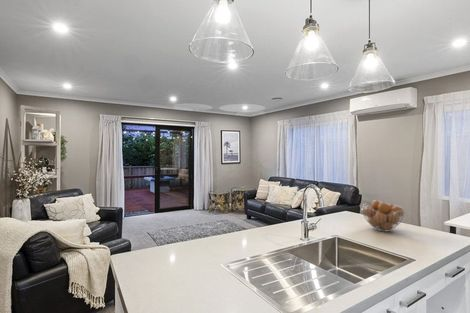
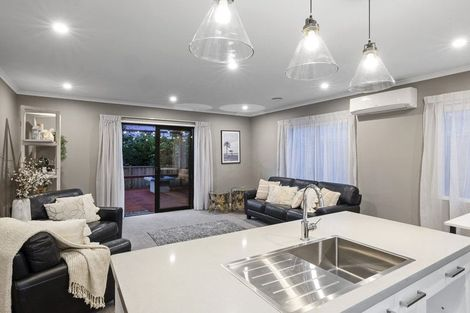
- fruit basket (382, 215)
